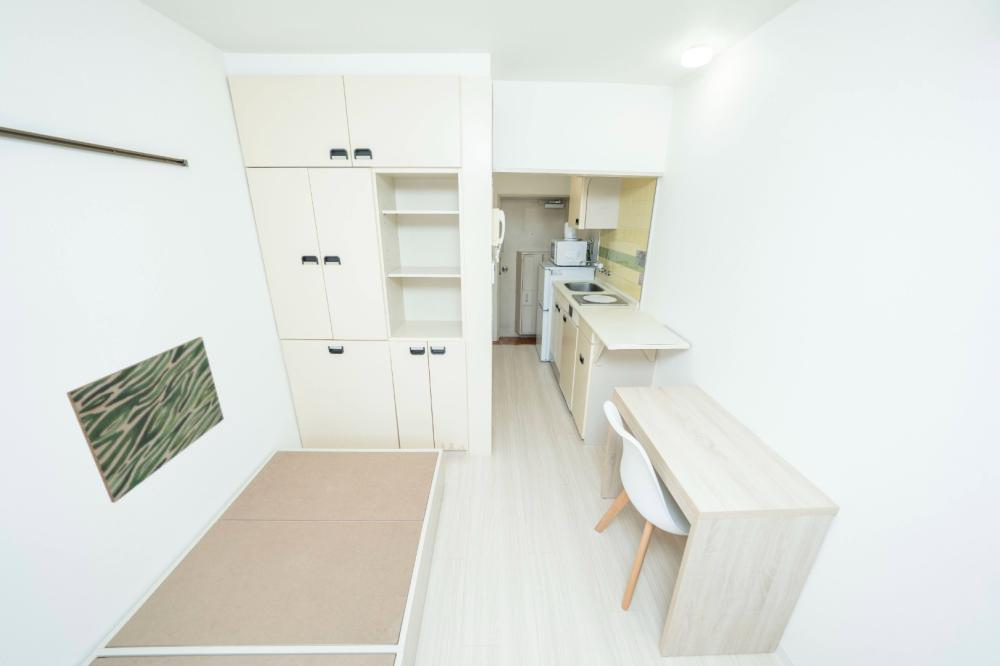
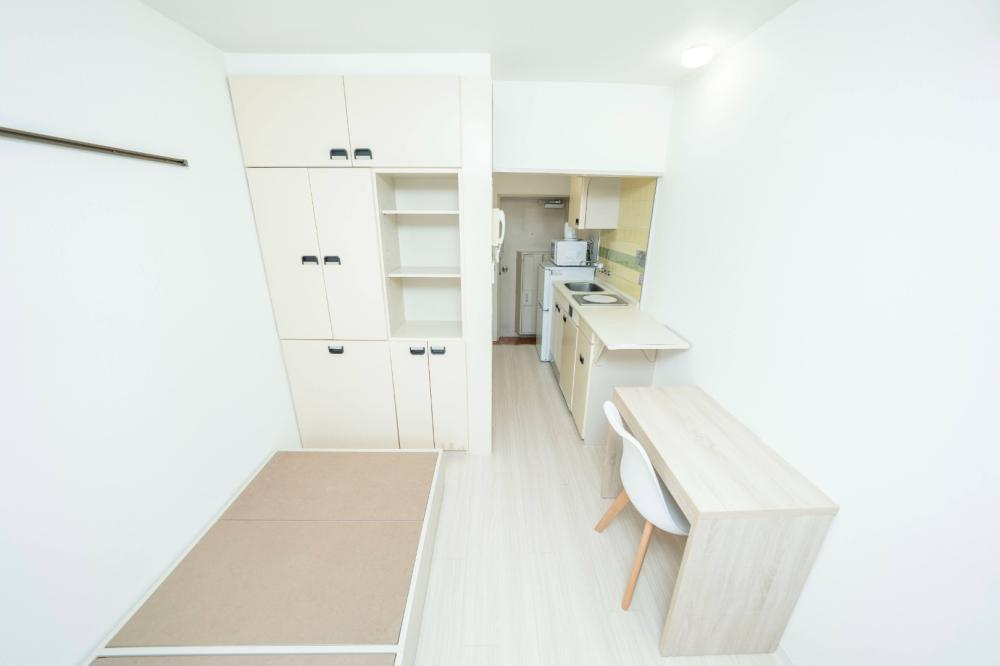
- wall art (162, 408)
